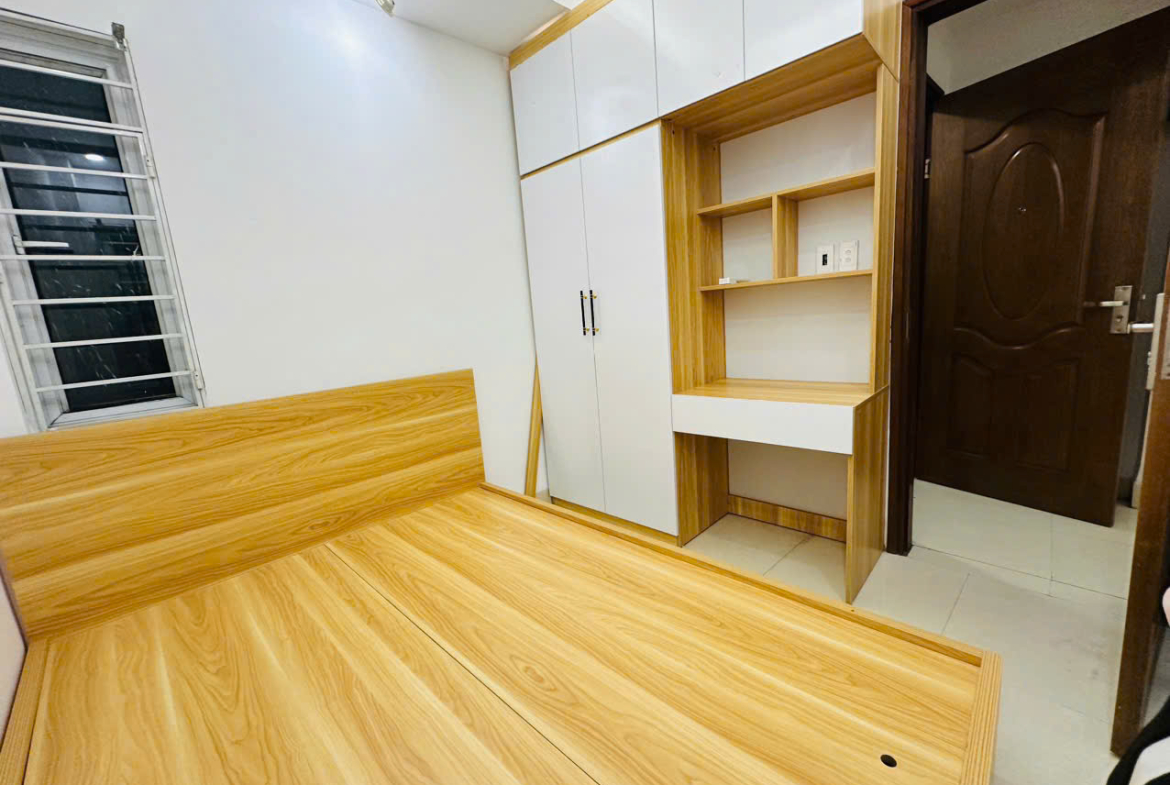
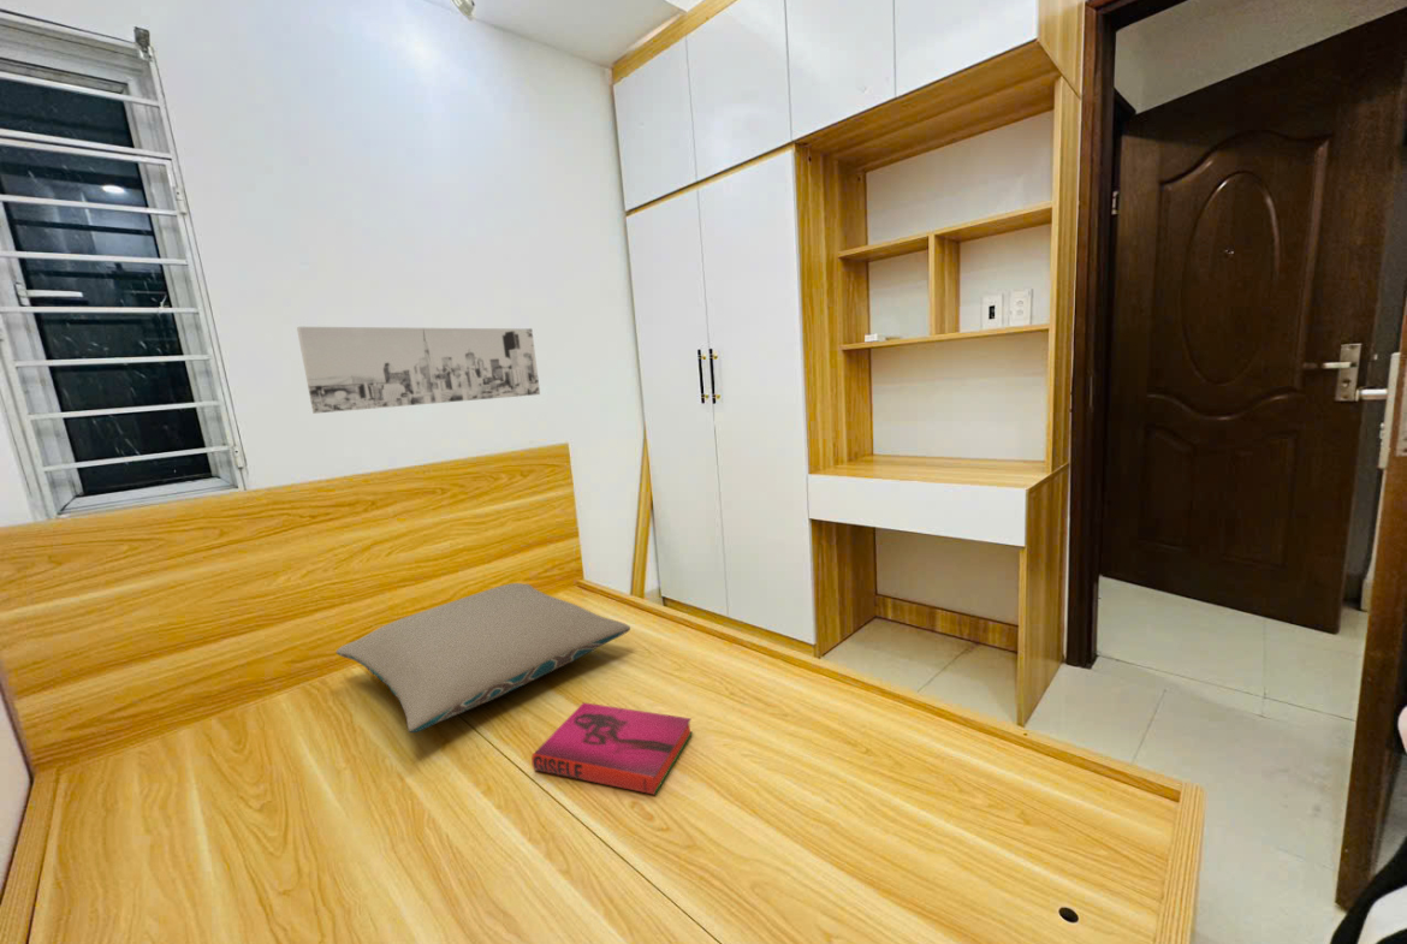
+ wall art (435, 366)
+ hardback book (615, 743)
+ pillow (483, 640)
